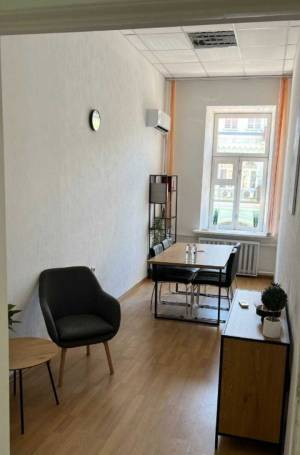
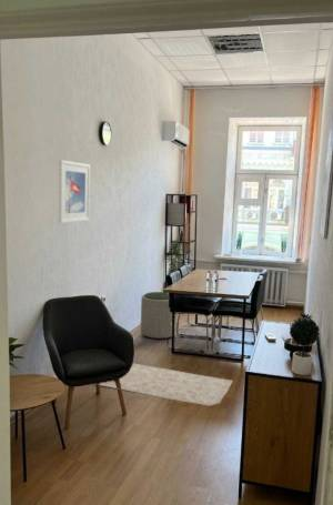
+ rug (161, 381)
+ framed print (74, 192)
+ ottoman (159, 314)
